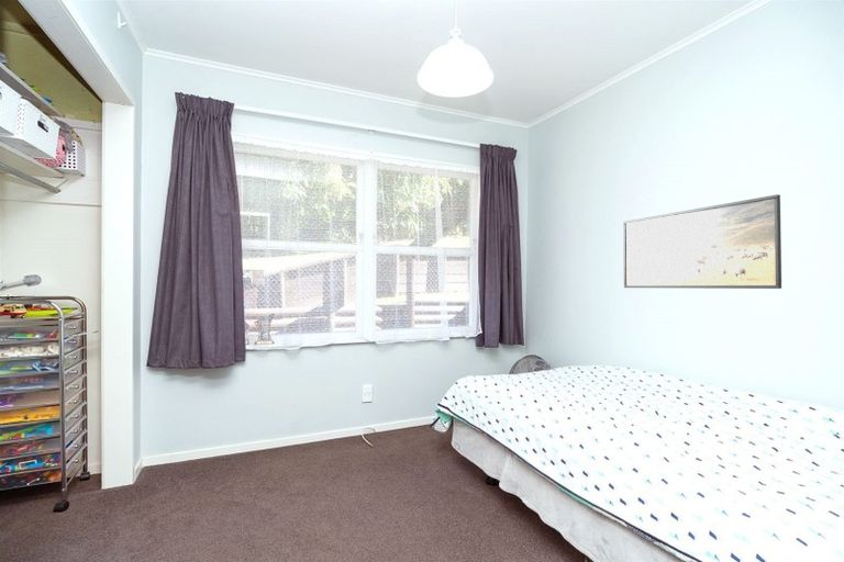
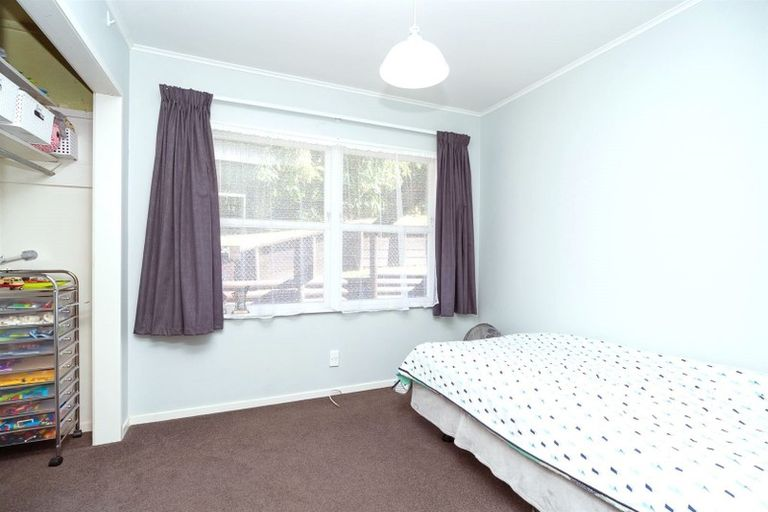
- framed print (688, 249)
